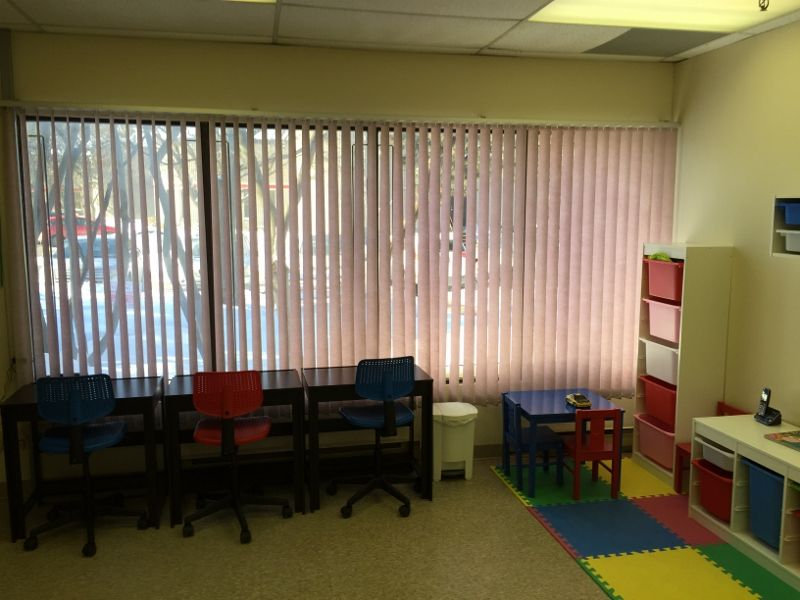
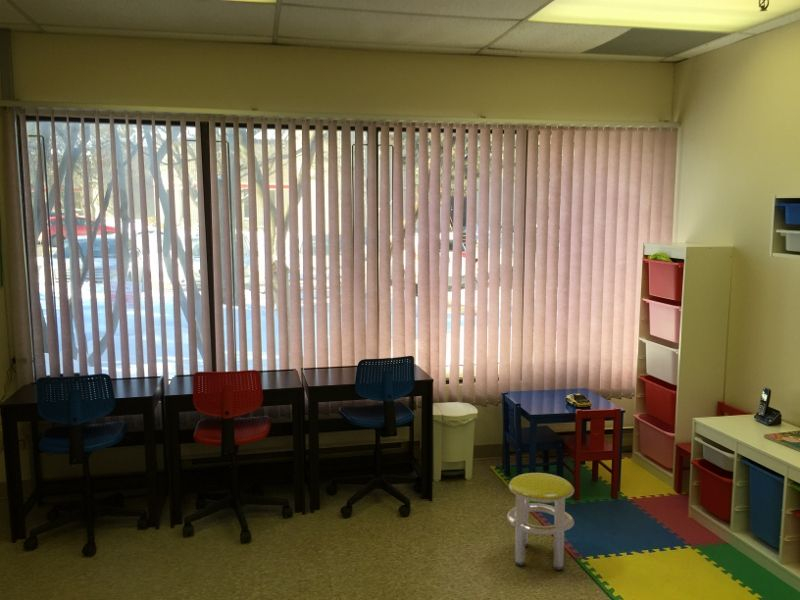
+ stool (540, 511)
